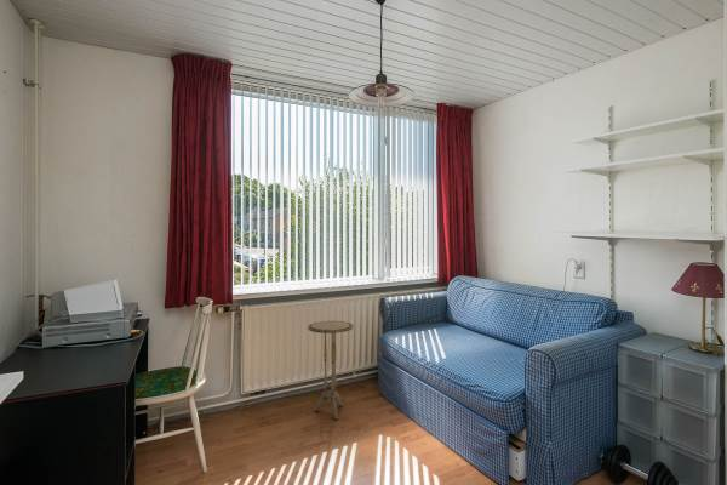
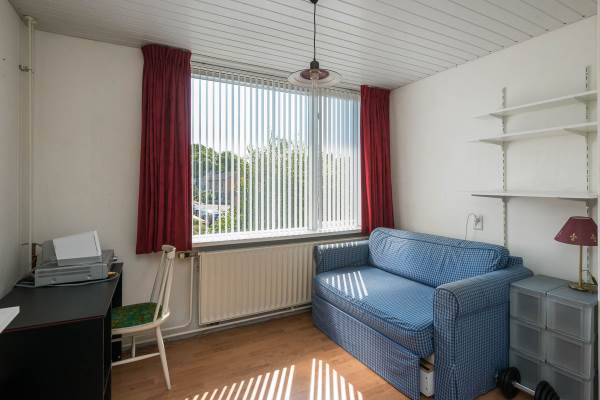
- side table (332, 367)
